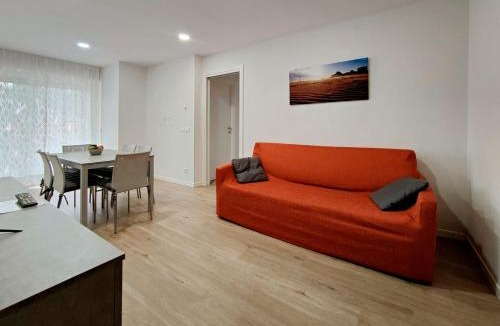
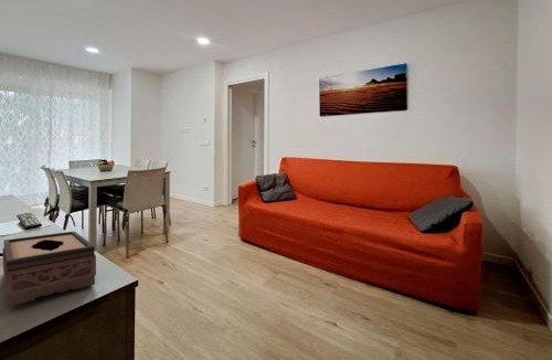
+ tissue box (47, 261)
